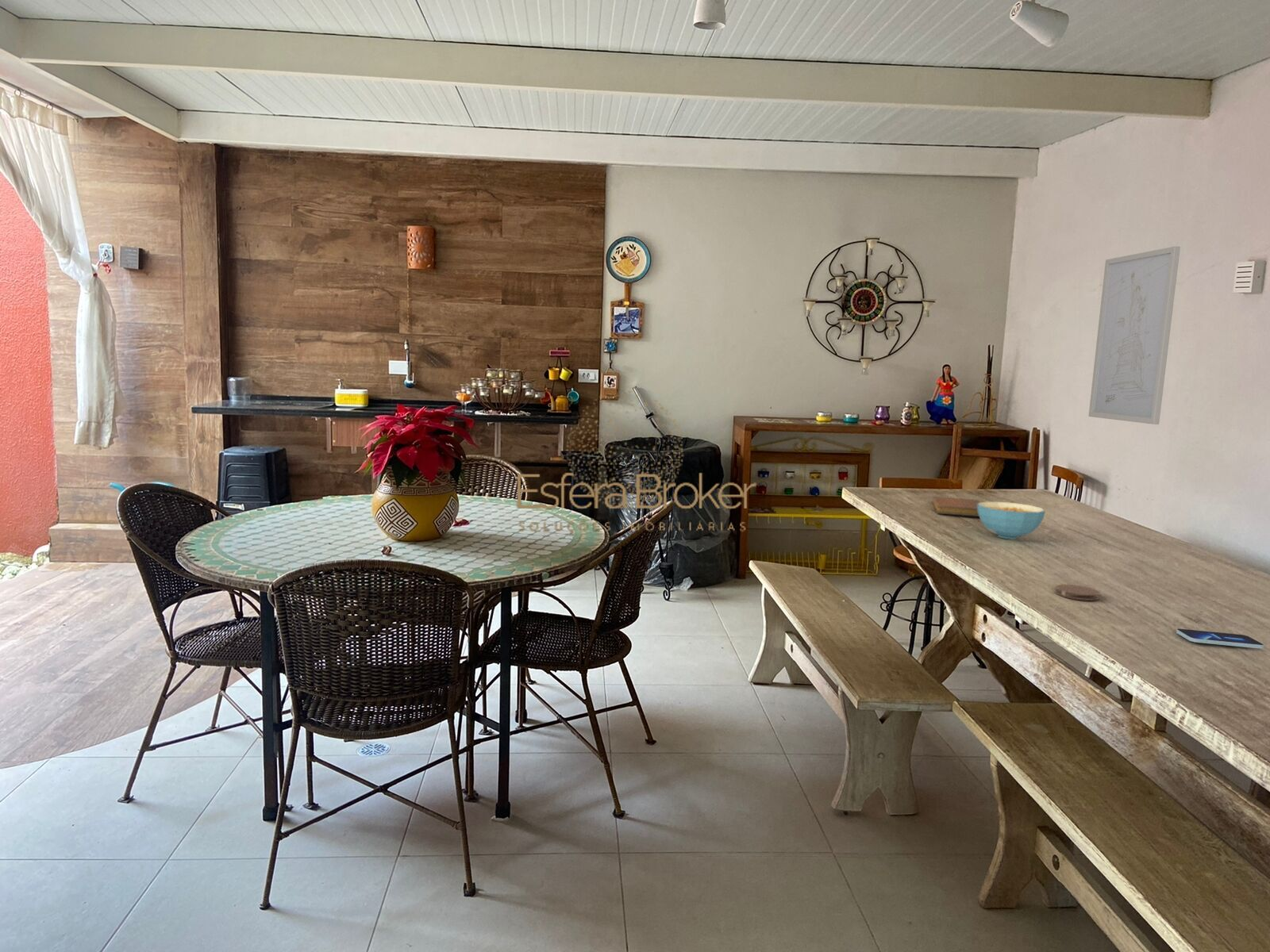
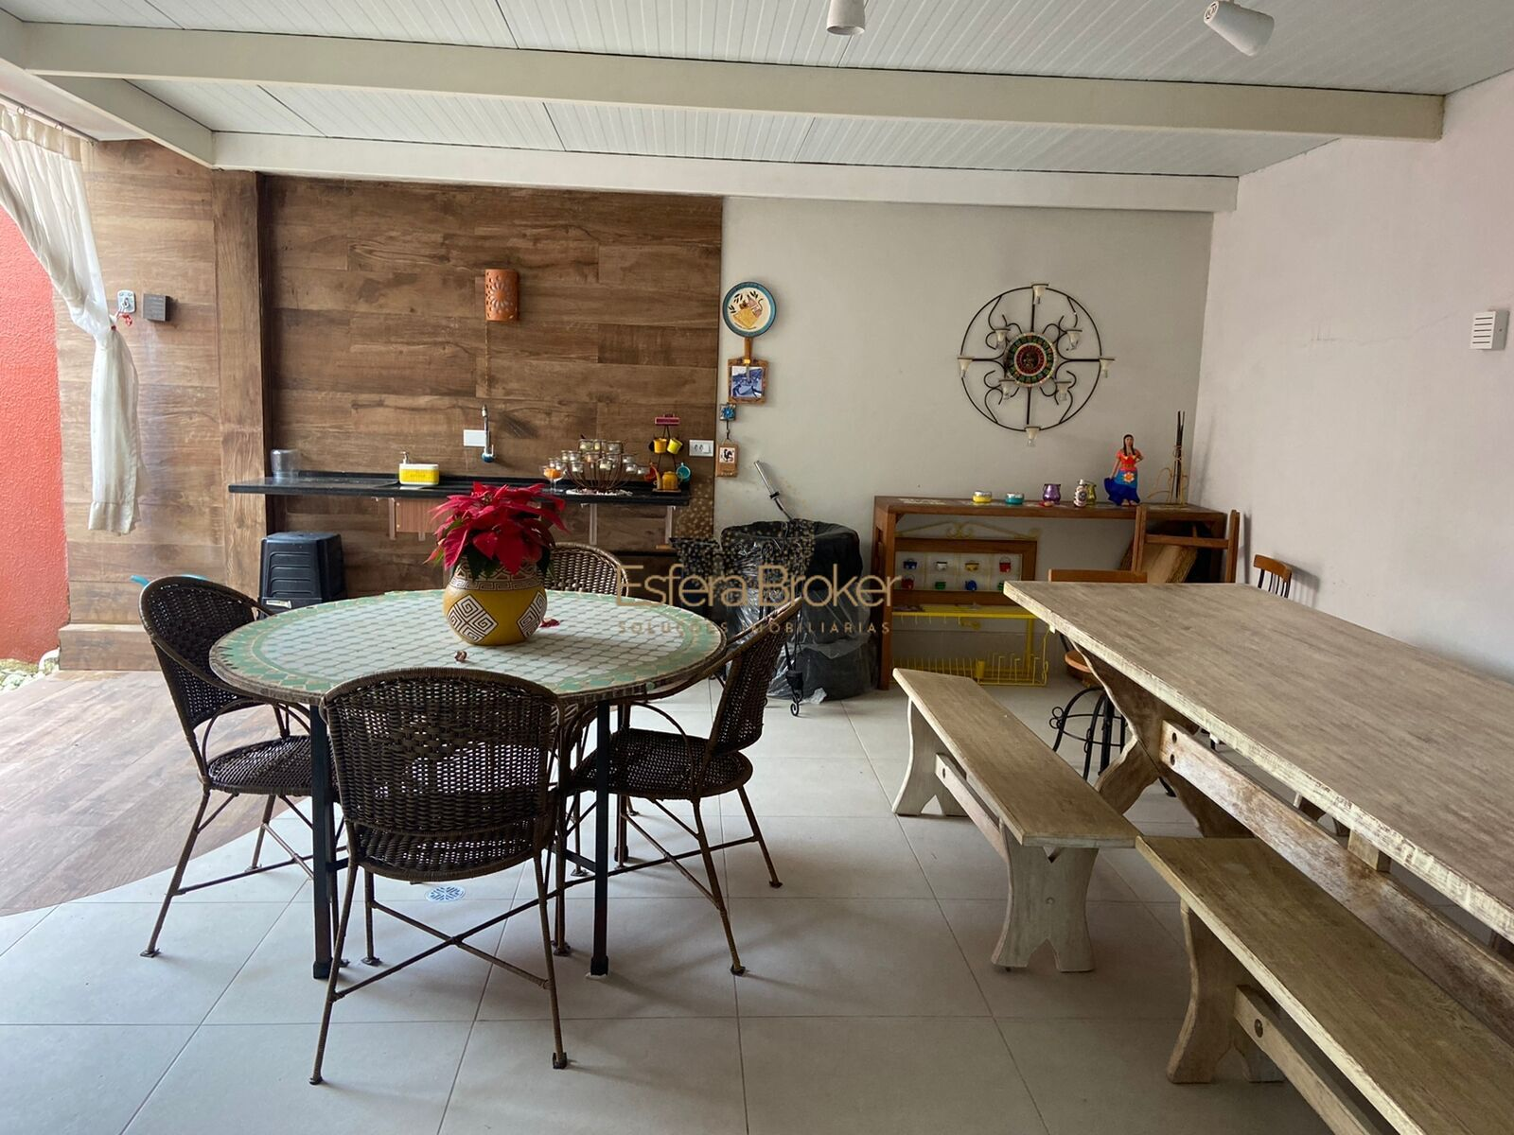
- smartphone (1218, 638)
- coaster (1077, 592)
- notebook (959, 505)
- wall art (1130, 337)
- cereal bowl (1009, 522)
